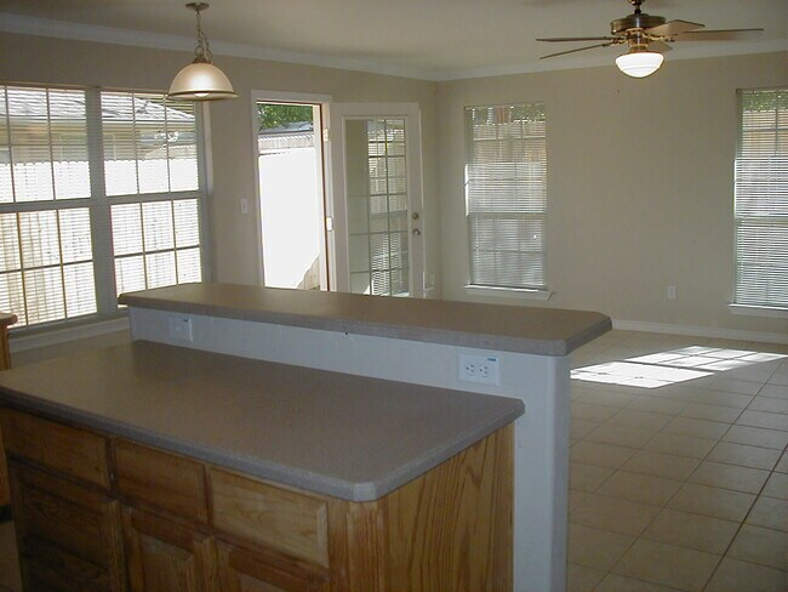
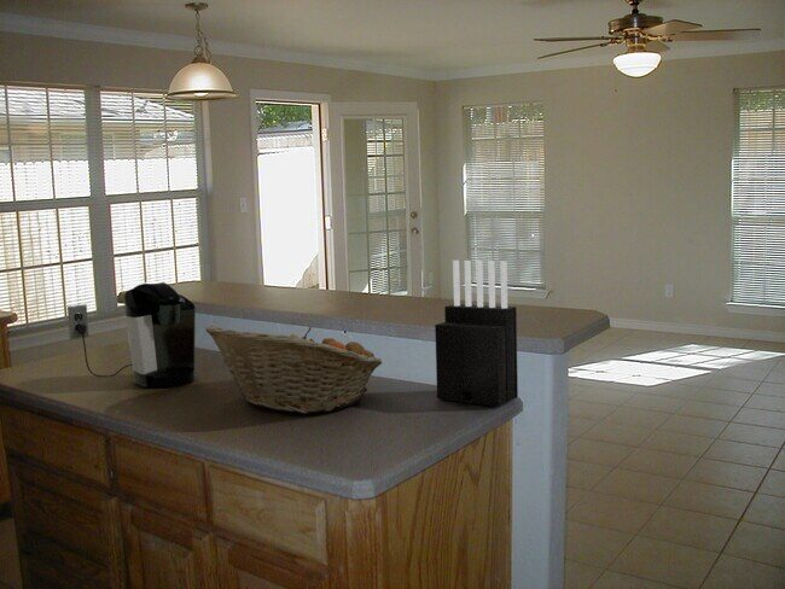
+ fruit basket (292, 360)
+ knife block (473, 331)
+ coffee maker (141, 333)
